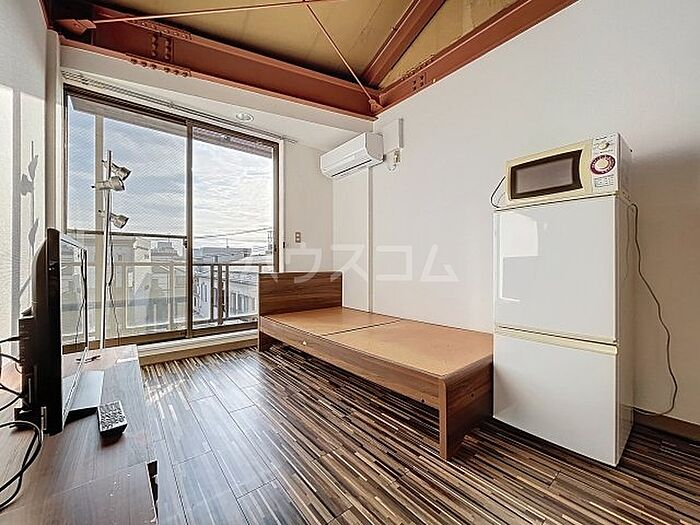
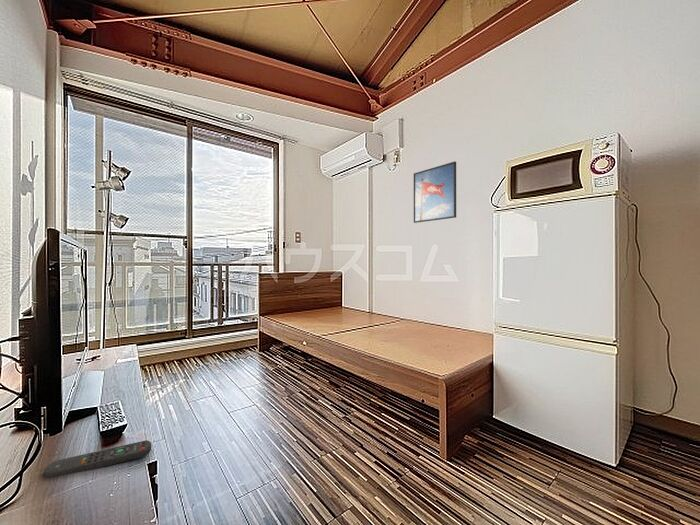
+ remote control (101, 458)
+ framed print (433, 194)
